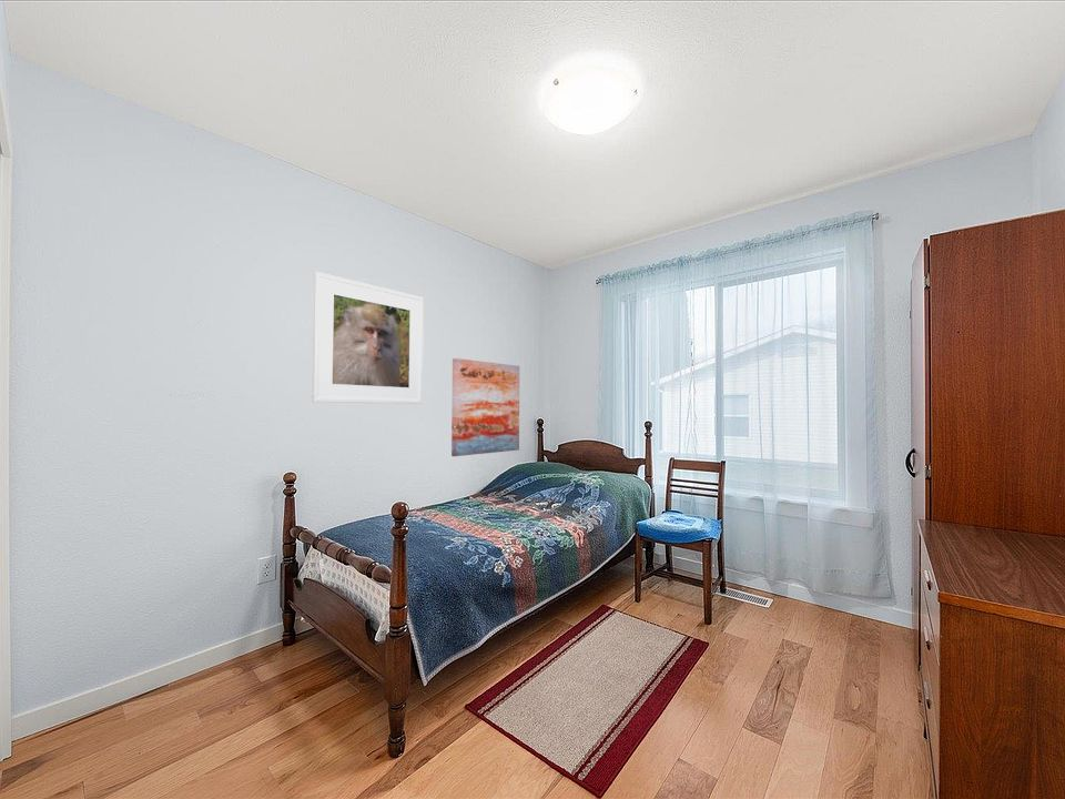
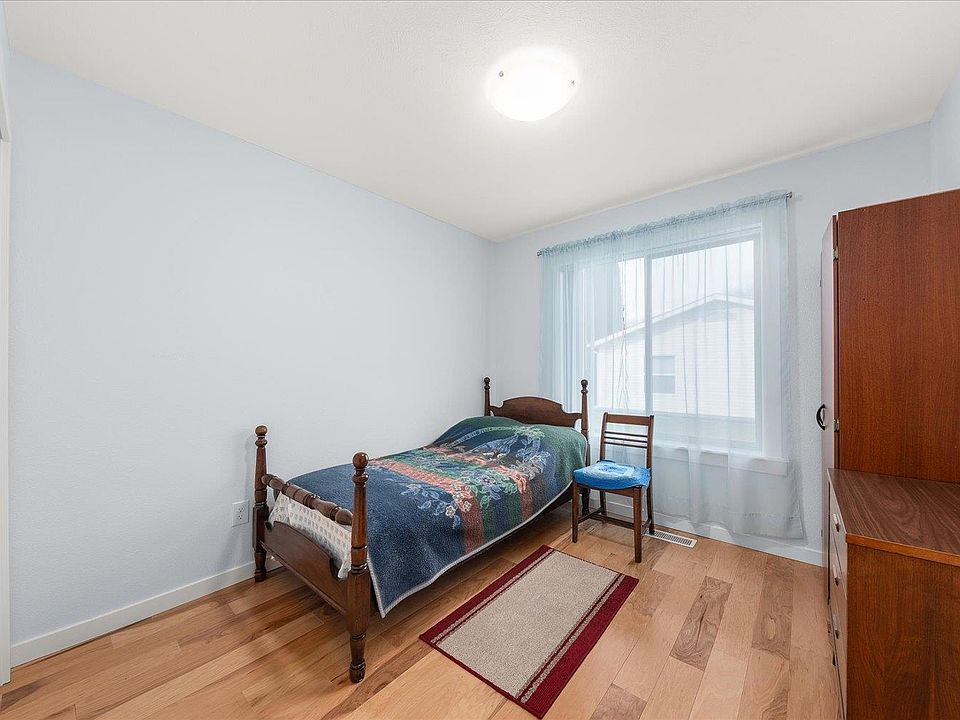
- wall art (488, 407)
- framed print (373, 344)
